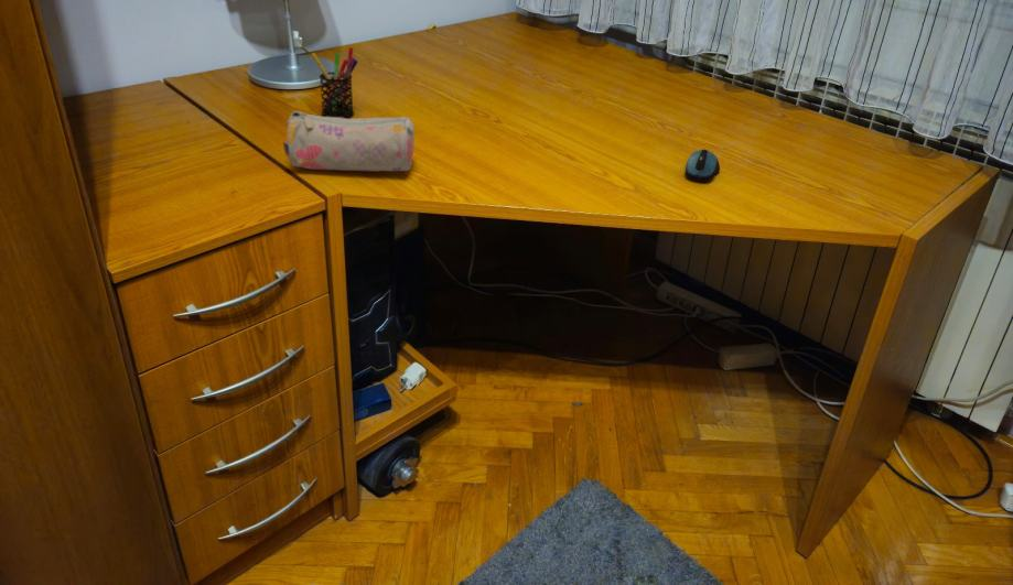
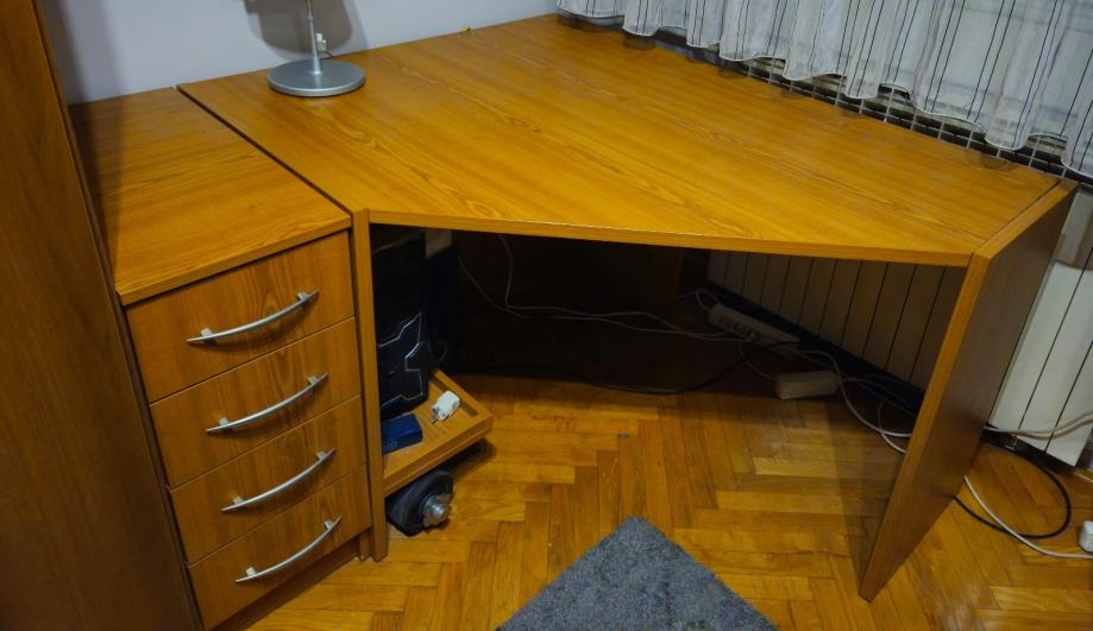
- pencil case (352, 141)
- computer mouse (703, 162)
- pen holder (337, 79)
